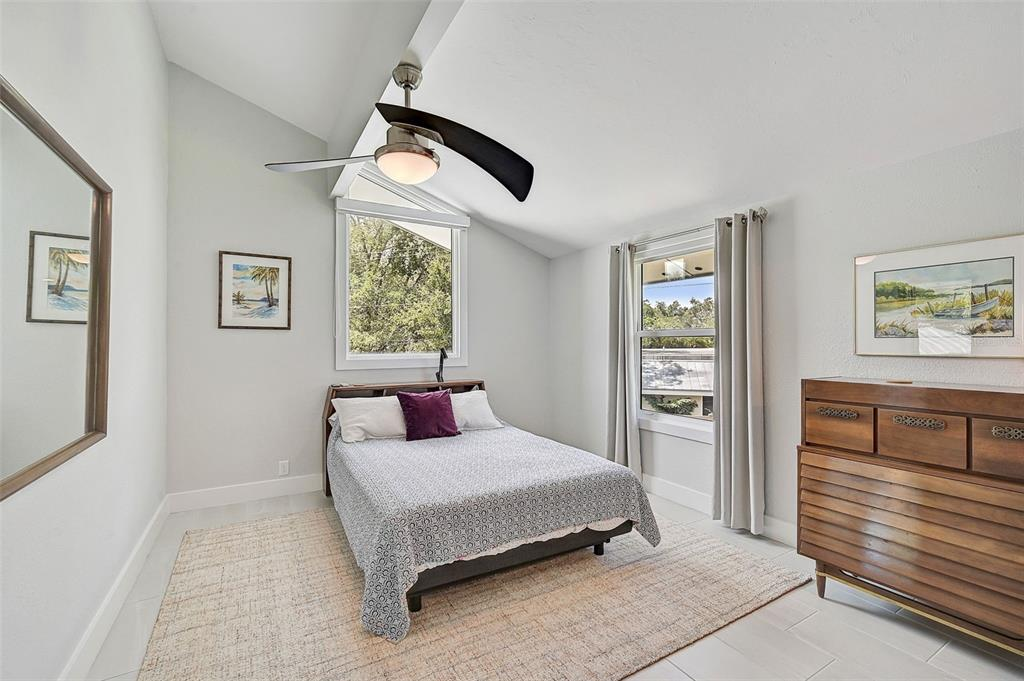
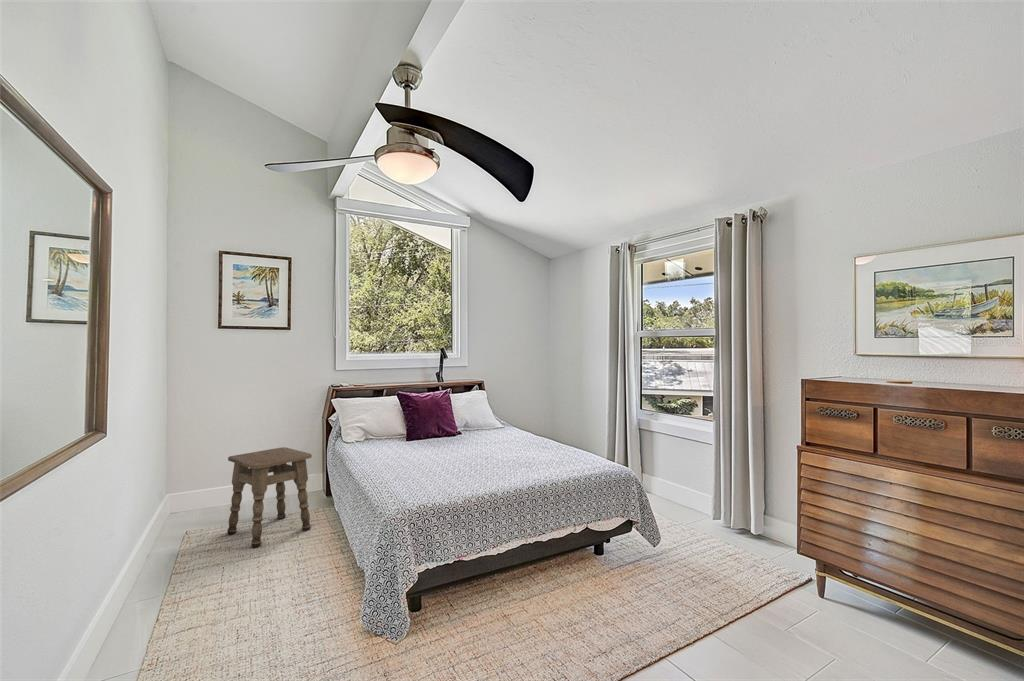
+ side table (266, 490)
